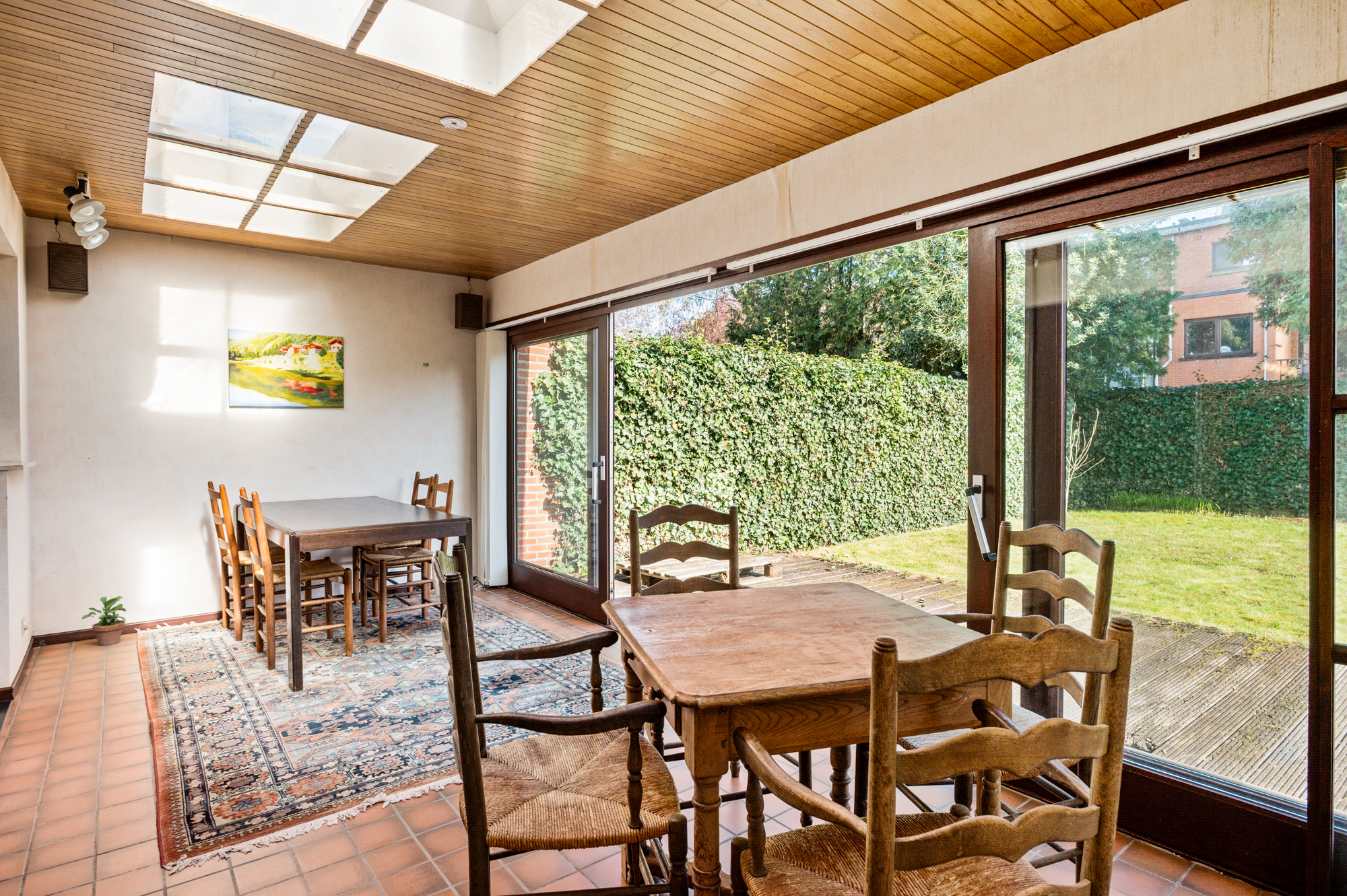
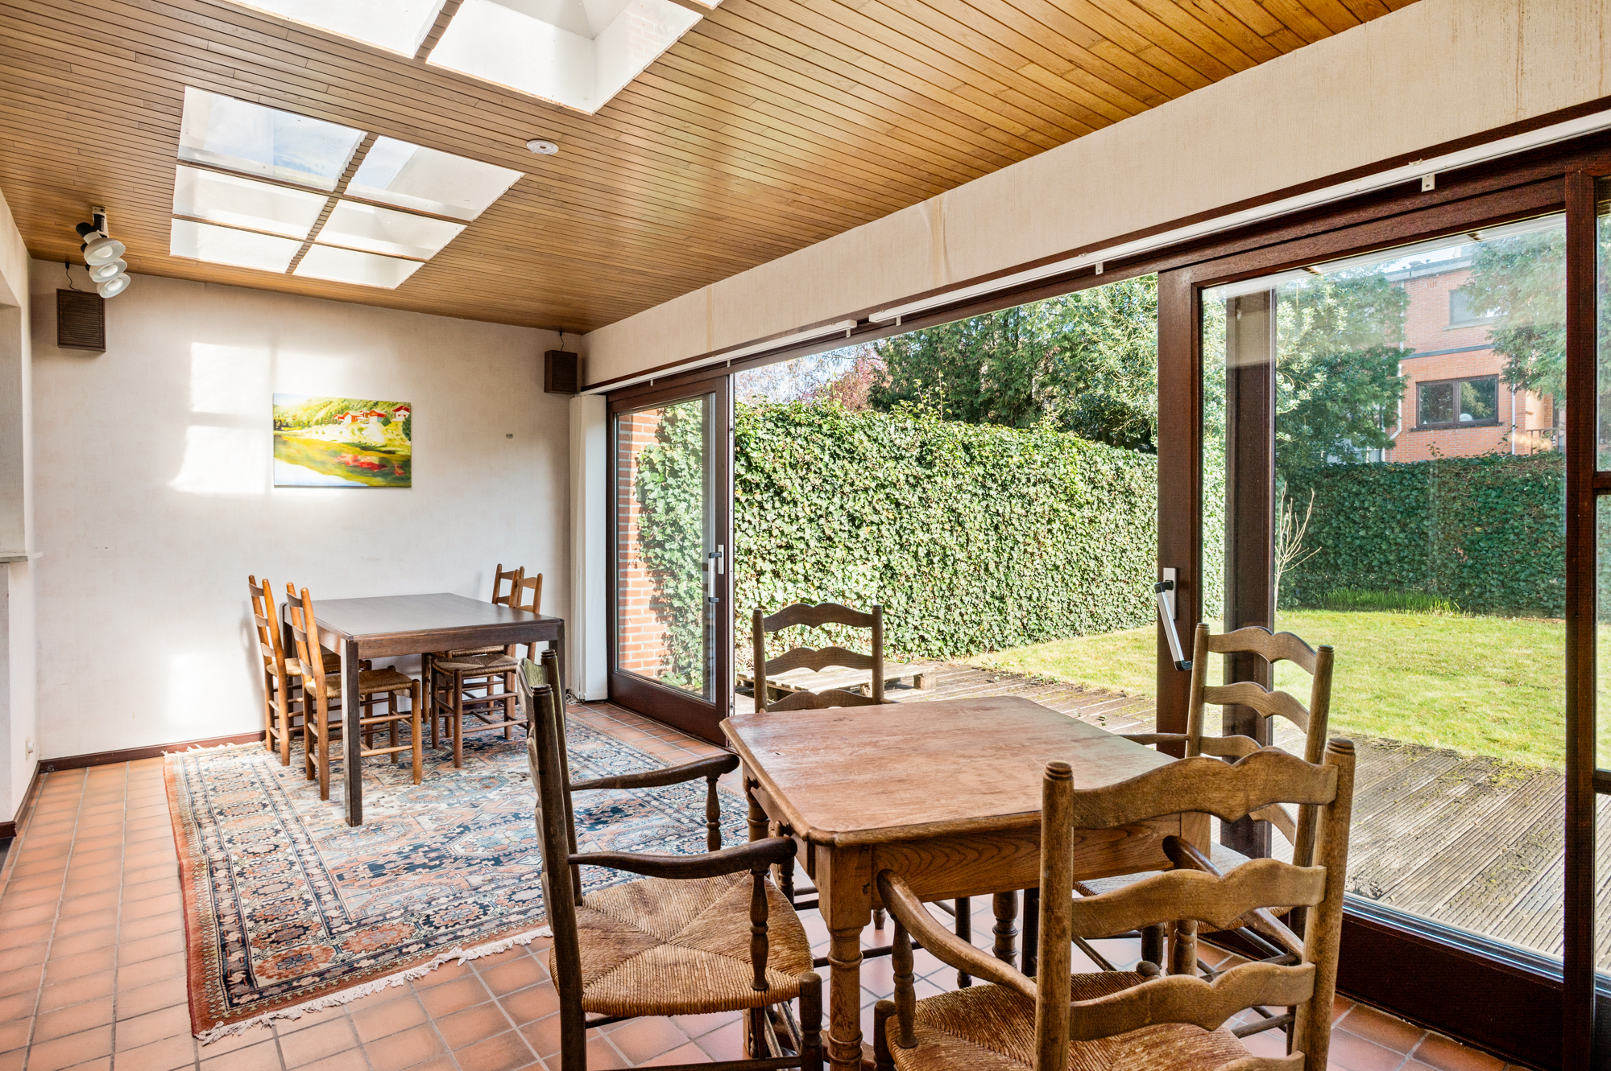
- potted plant (104, 619)
